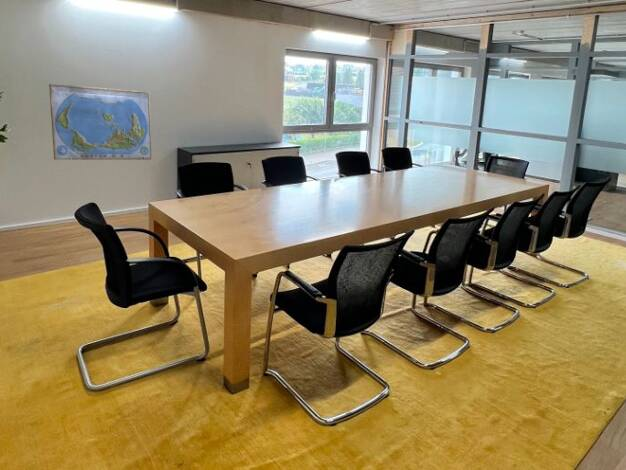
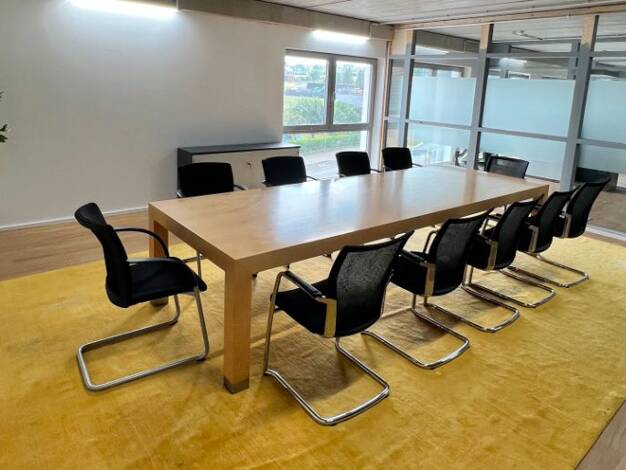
- world map (104, 124)
